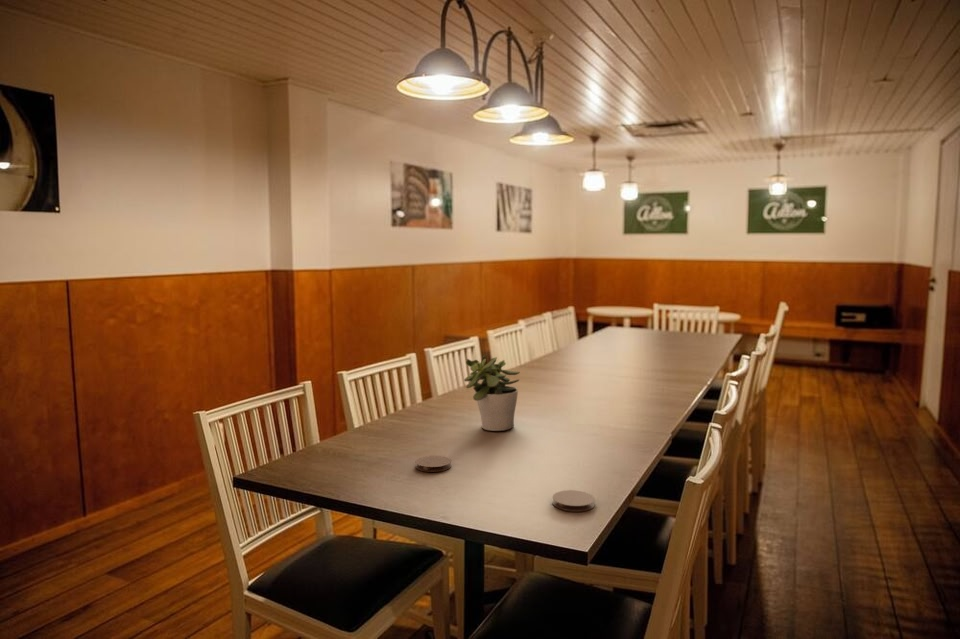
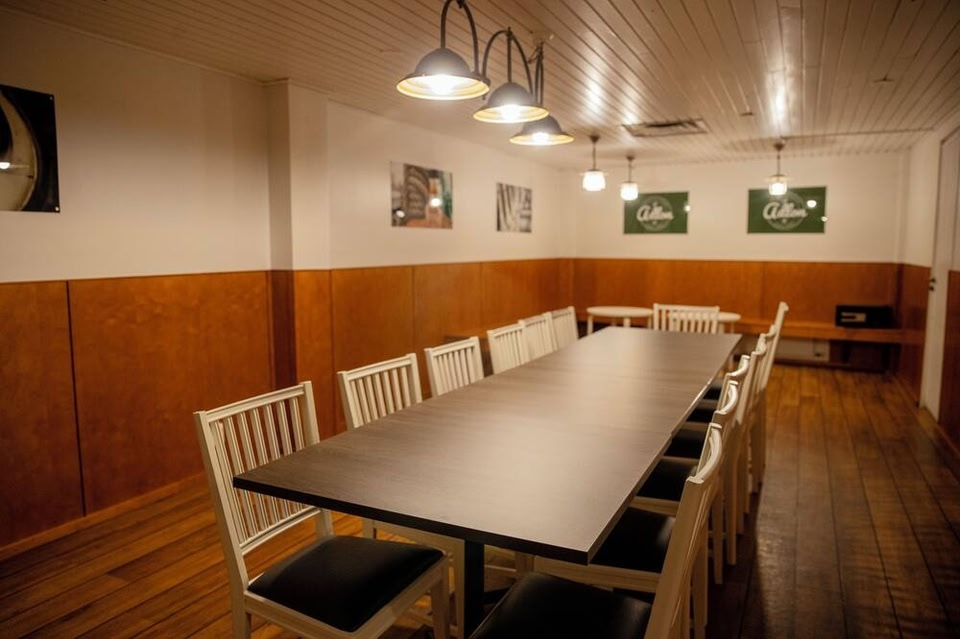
- coaster (573, 500)
- potted plant (486, 390)
- coaster (433, 463)
